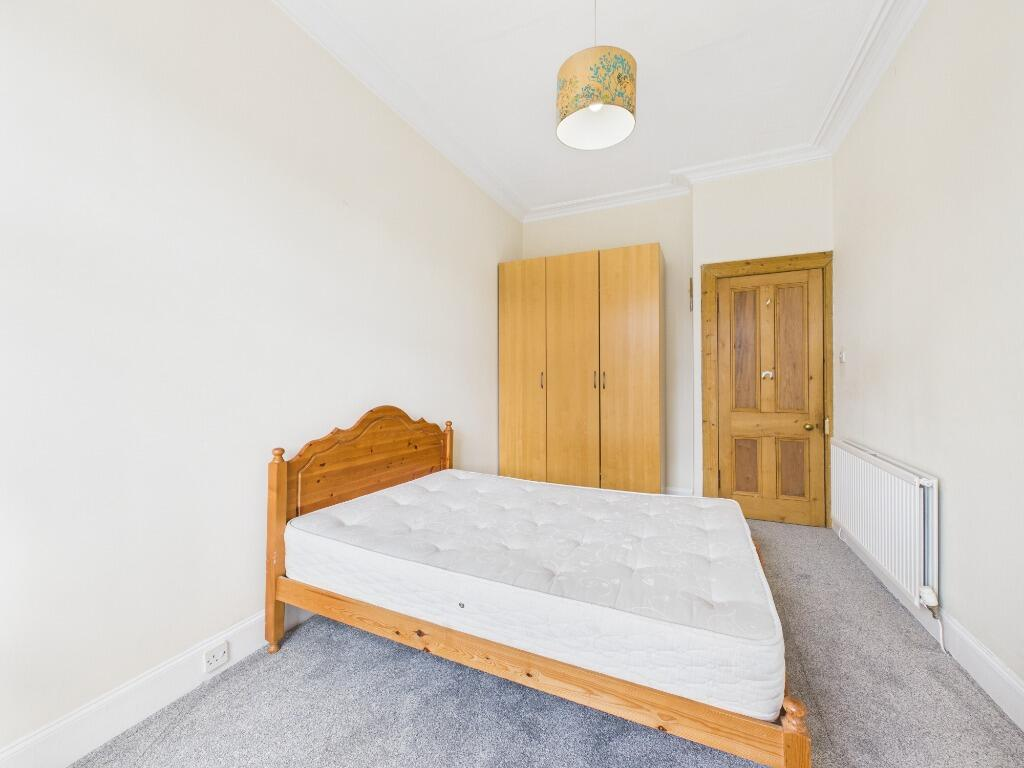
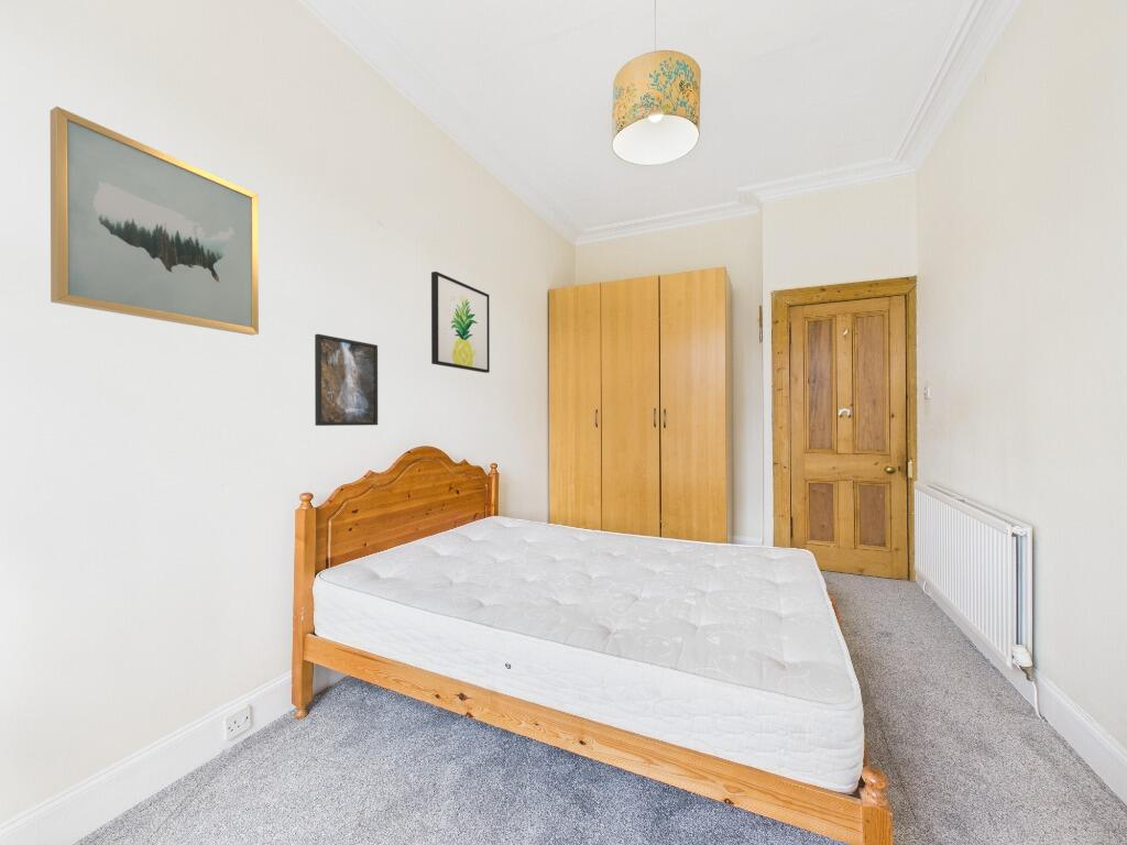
+ wall art (462, 326)
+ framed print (348, 382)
+ wall art (169, 240)
